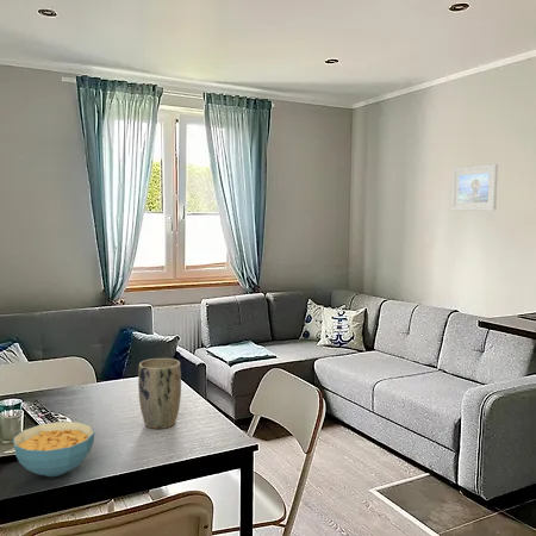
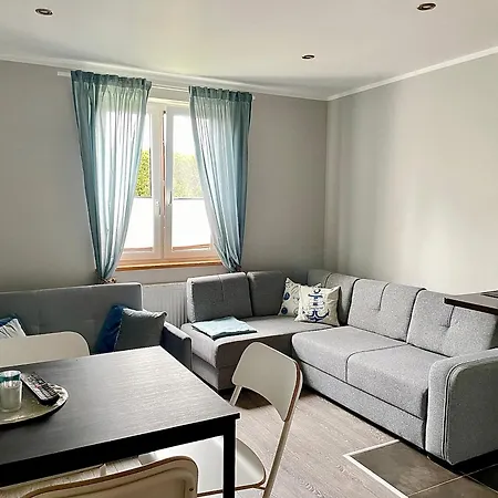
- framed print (473, 188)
- plant pot (160, 393)
- cereal bowl (55, 453)
